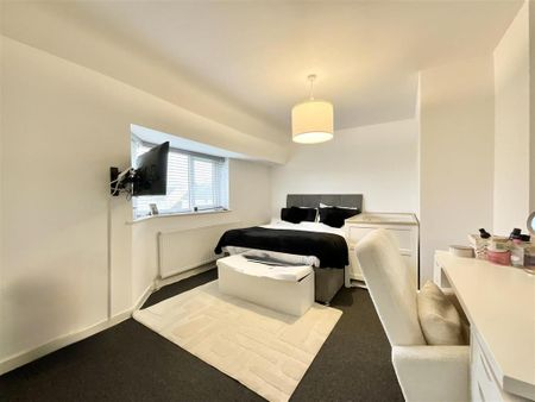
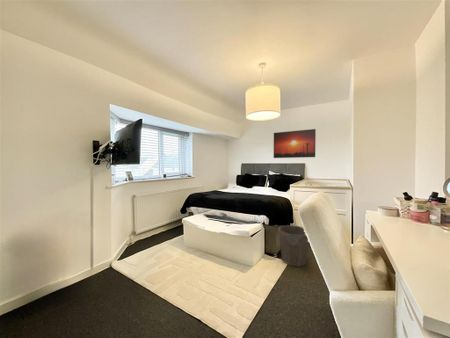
+ waste bin (293, 245)
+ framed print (293, 144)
